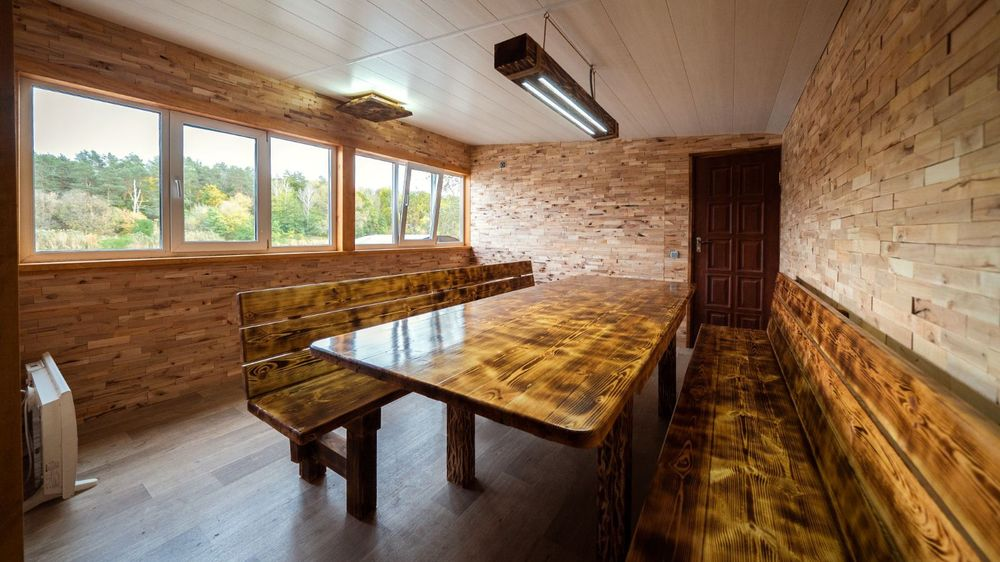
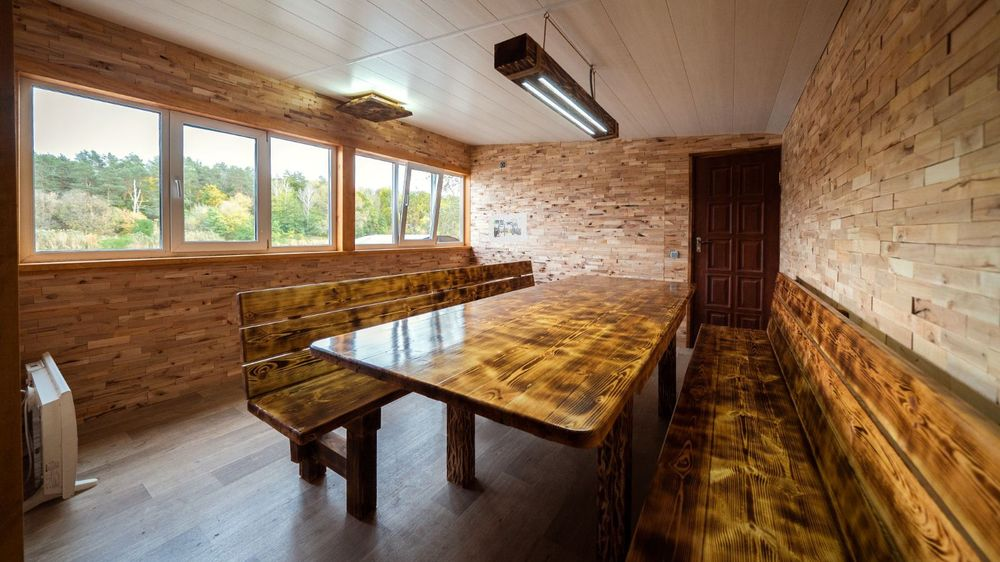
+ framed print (507, 228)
